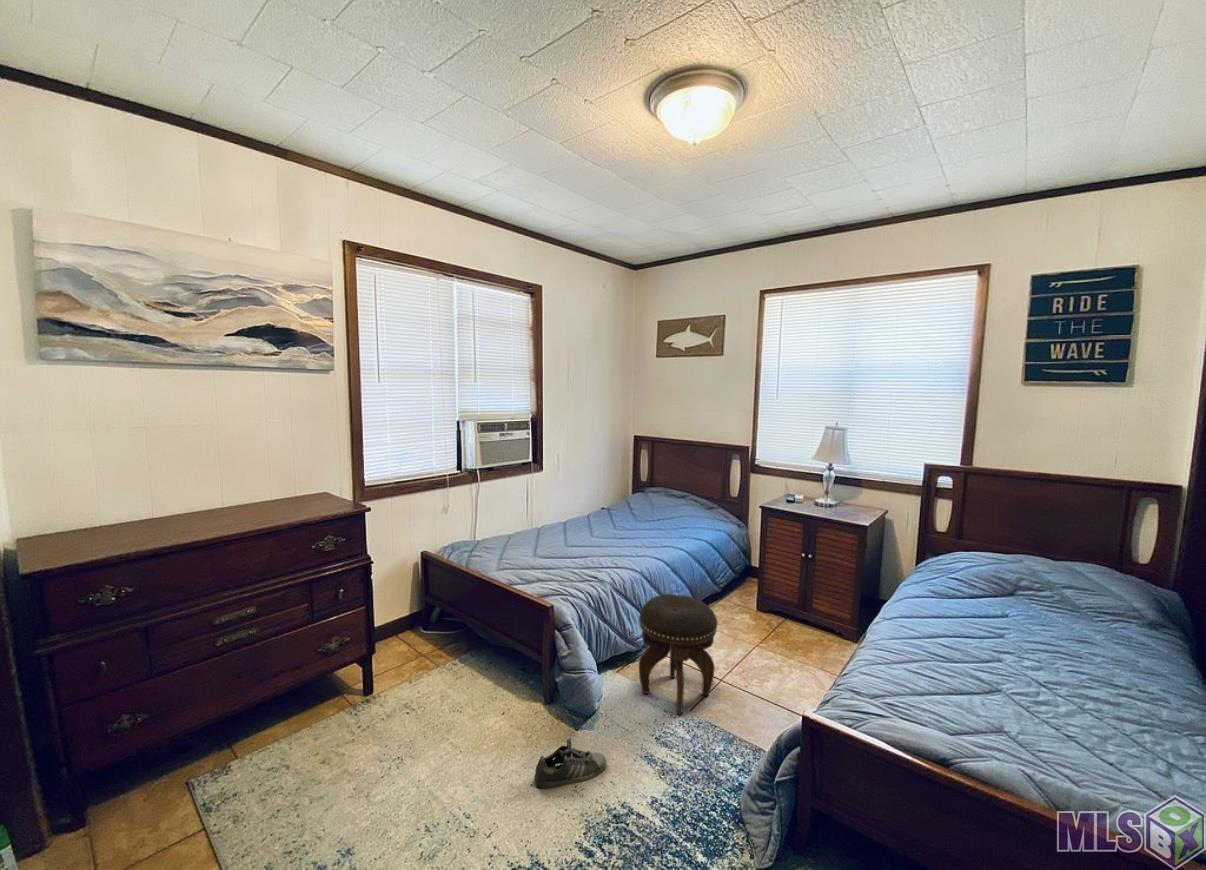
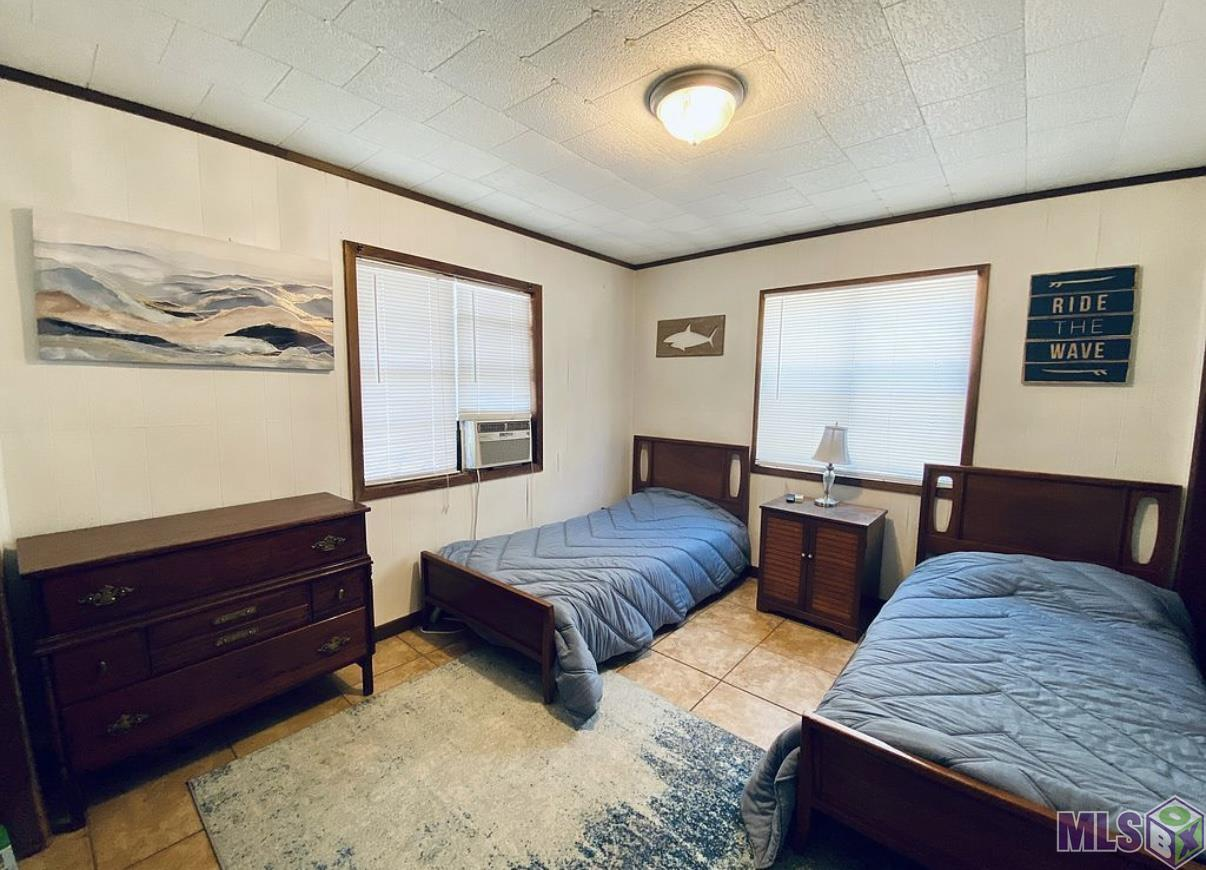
- shoe (571, 759)
- footstool (676, 649)
